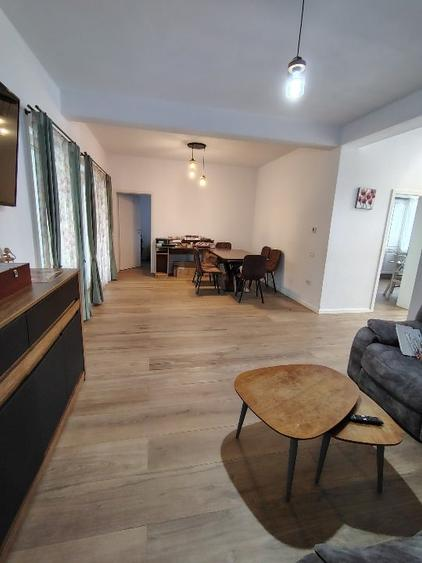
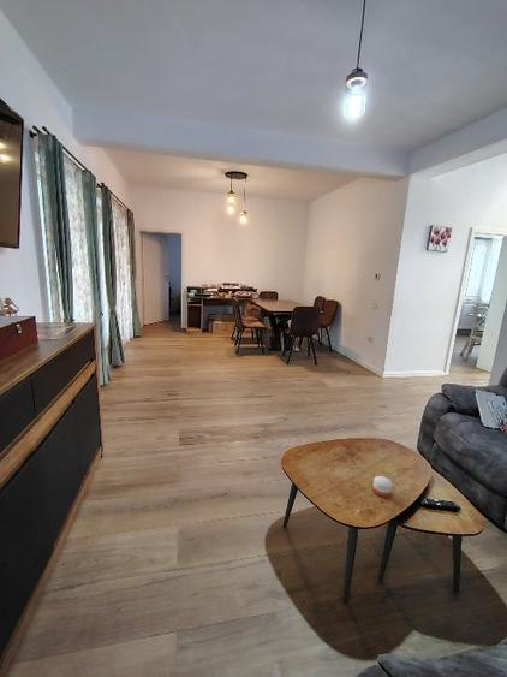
+ candle (382, 480)
